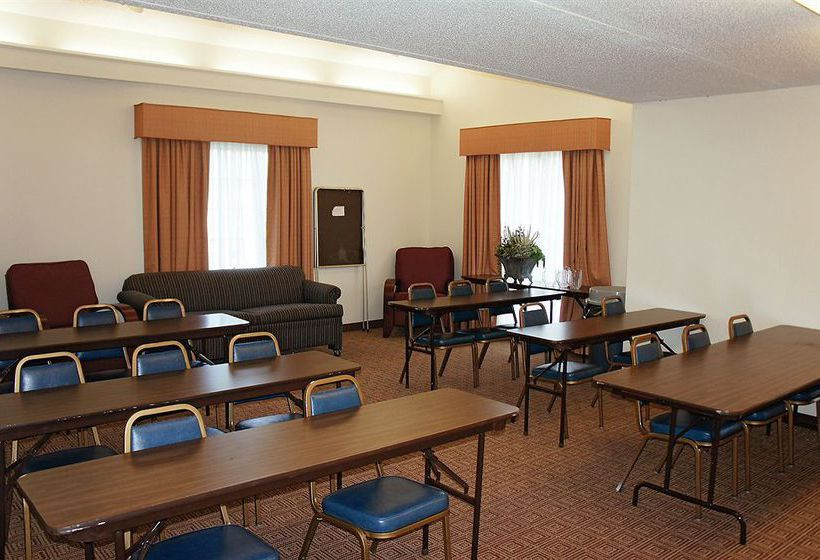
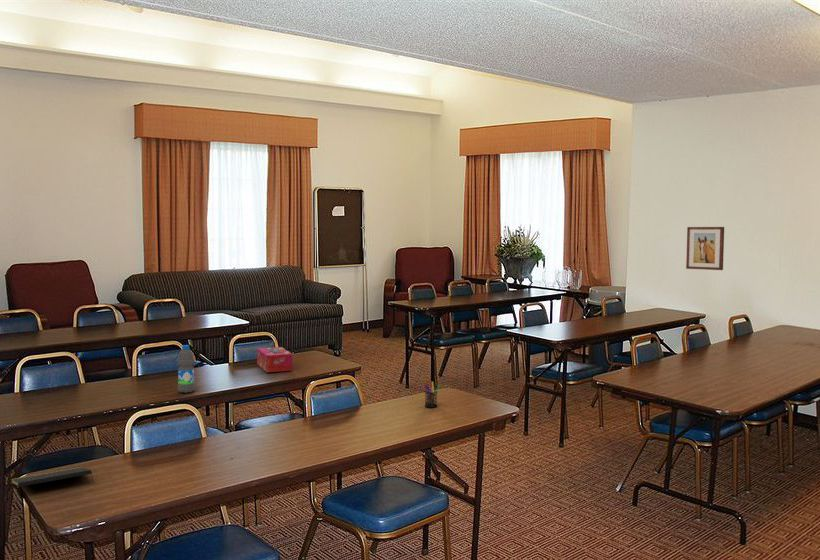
+ water bottle (186, 368)
+ notepad (51, 476)
+ wall art (704, 248)
+ pen holder (432, 393)
+ tissue box (274, 359)
